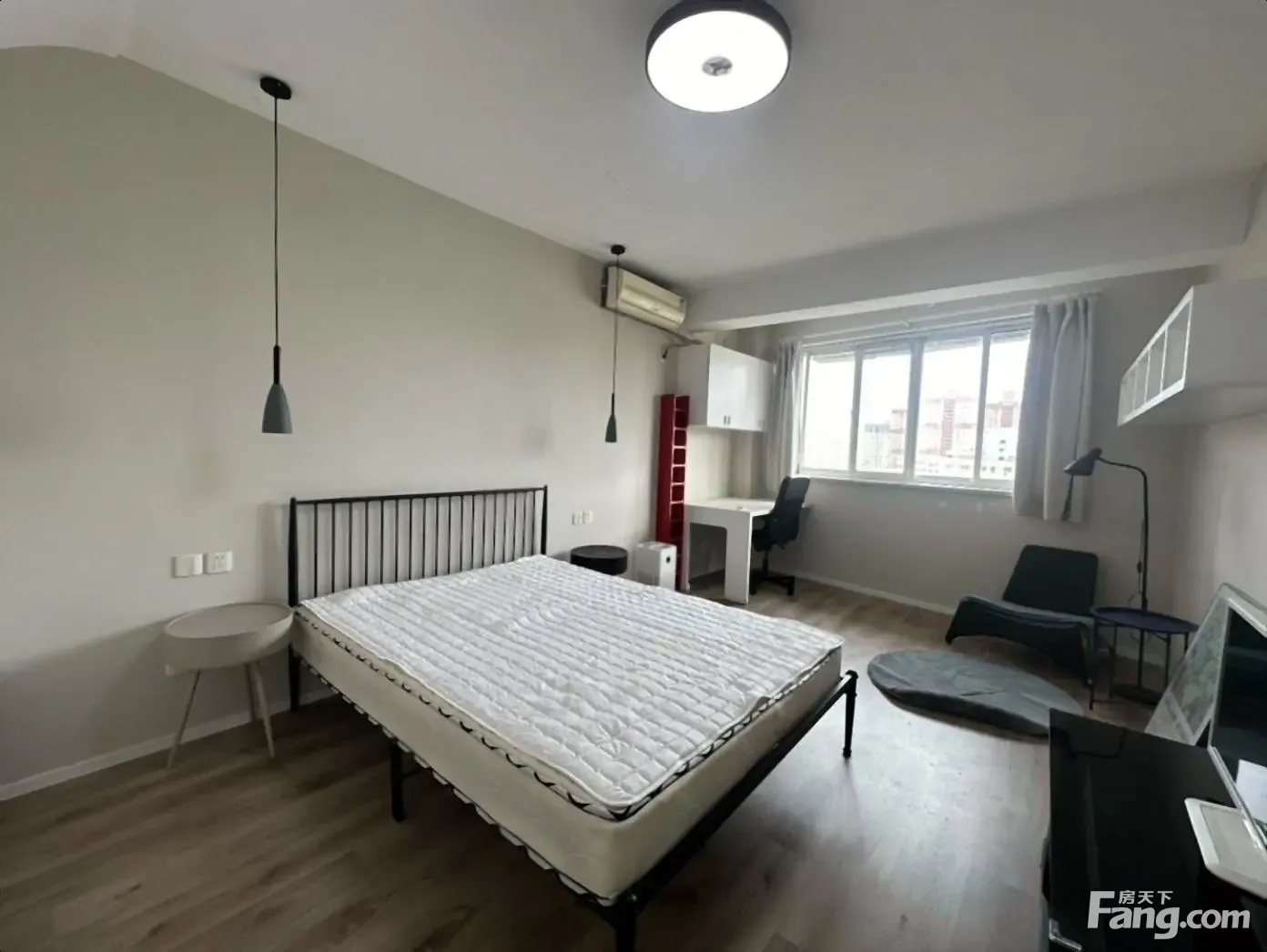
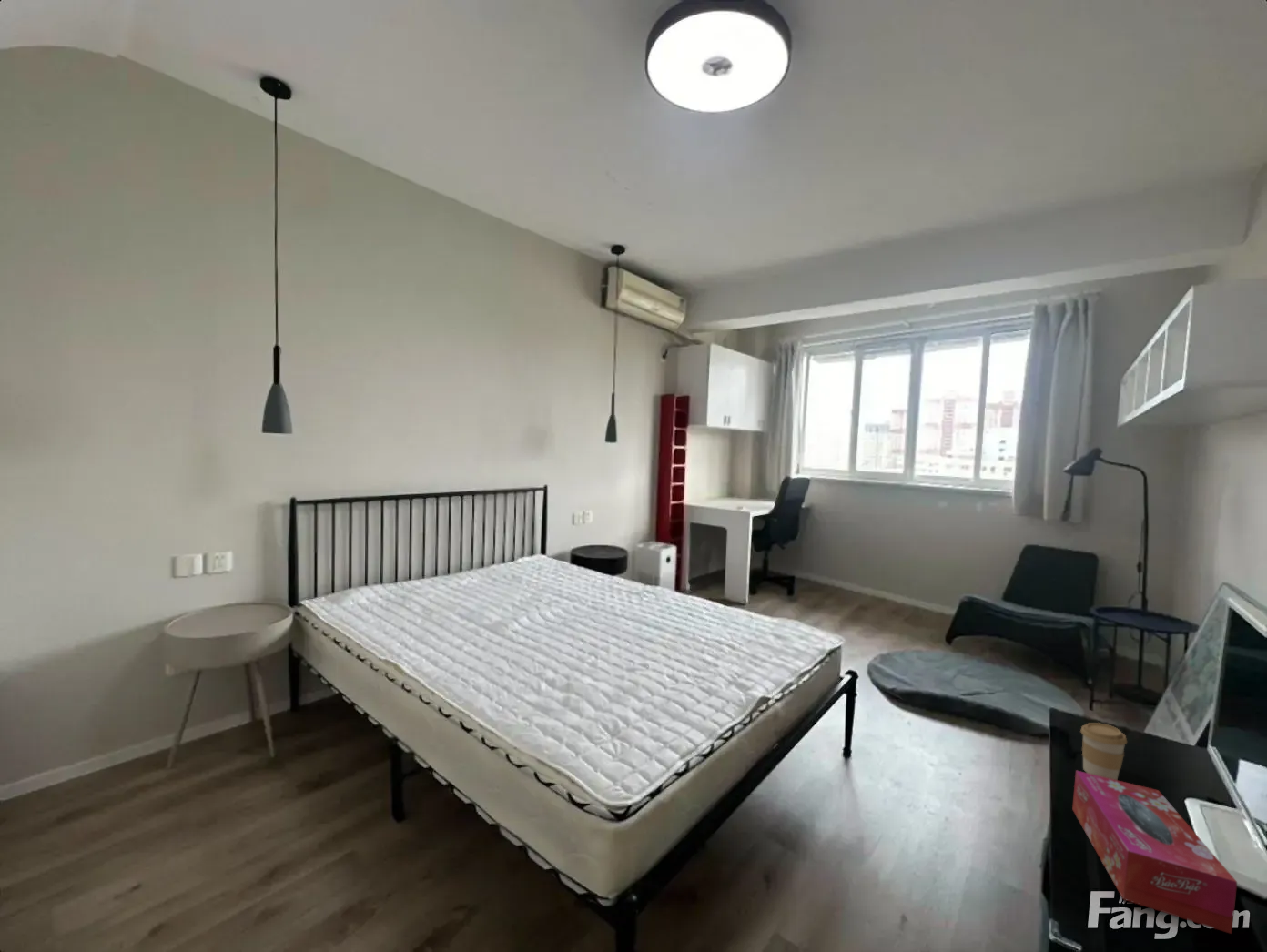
+ coffee cup (1101, 750)
+ tissue box (1142, 840)
